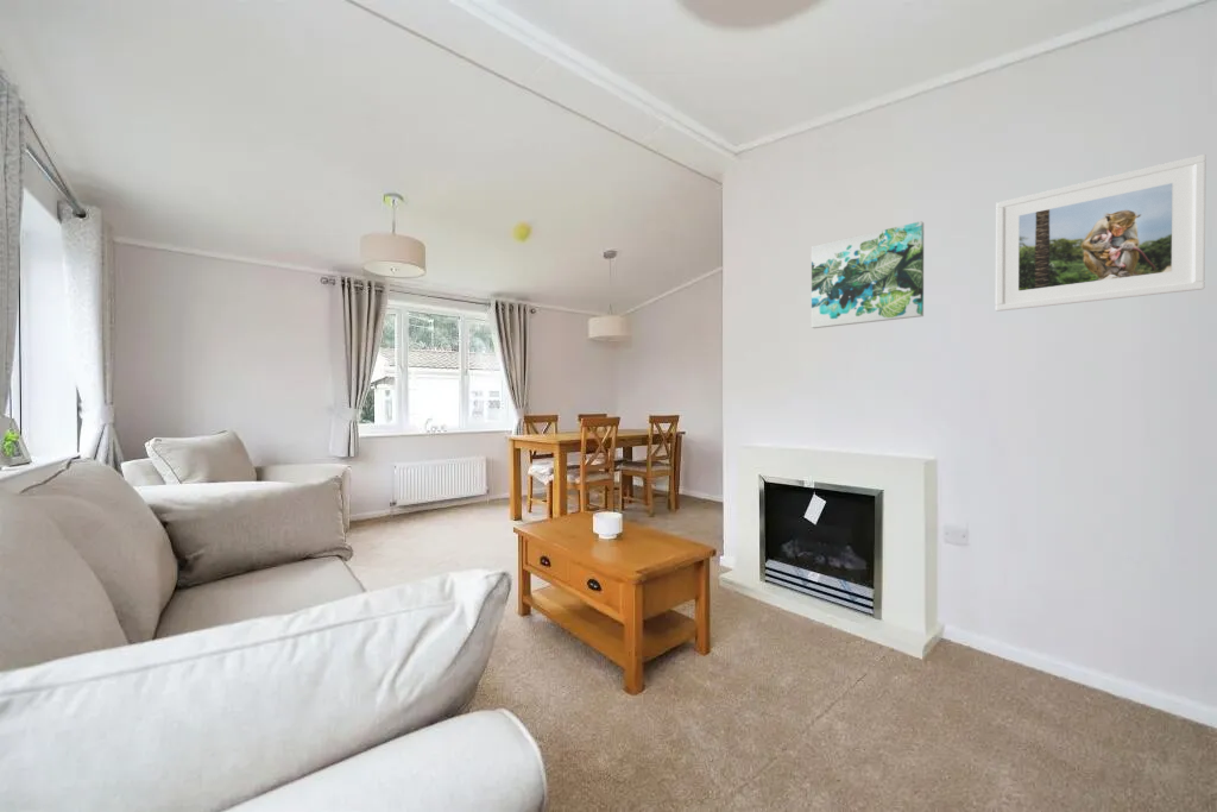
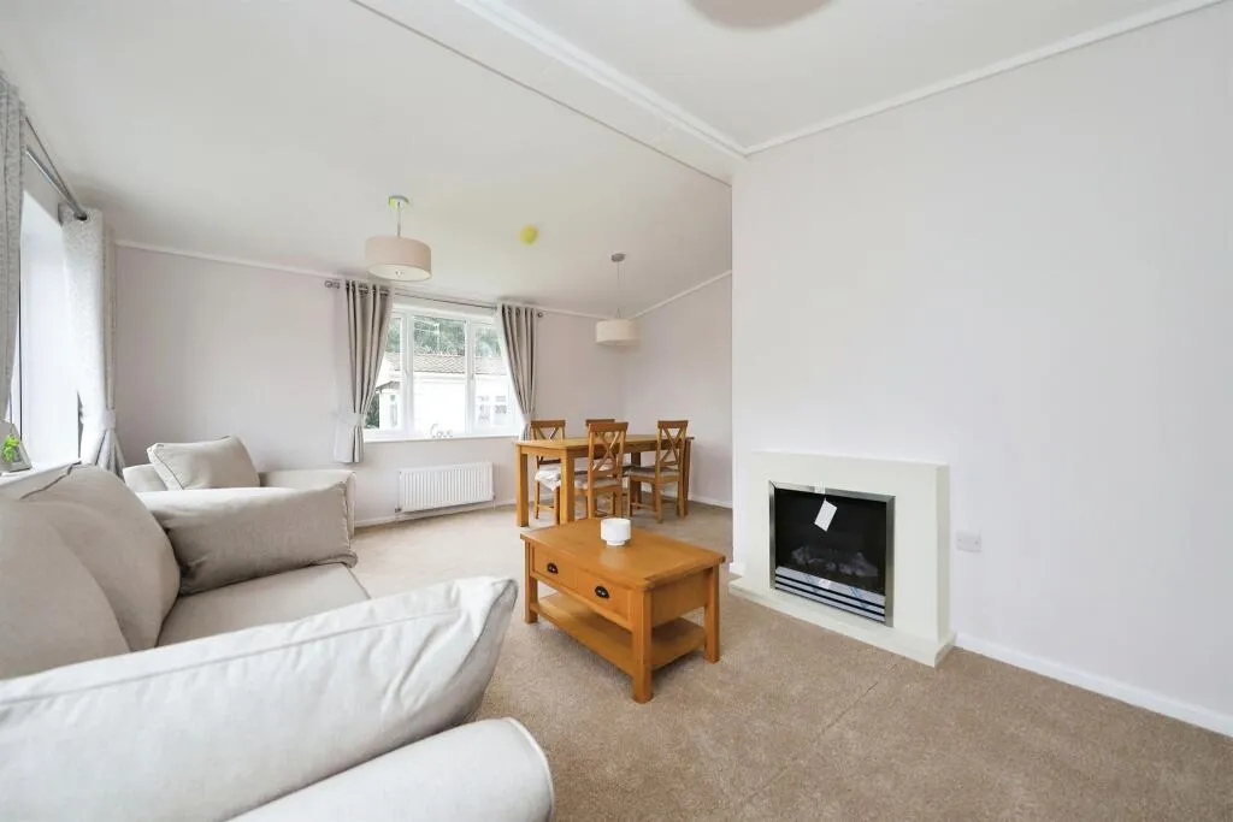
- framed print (1089, 241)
- wall art (863, 278)
